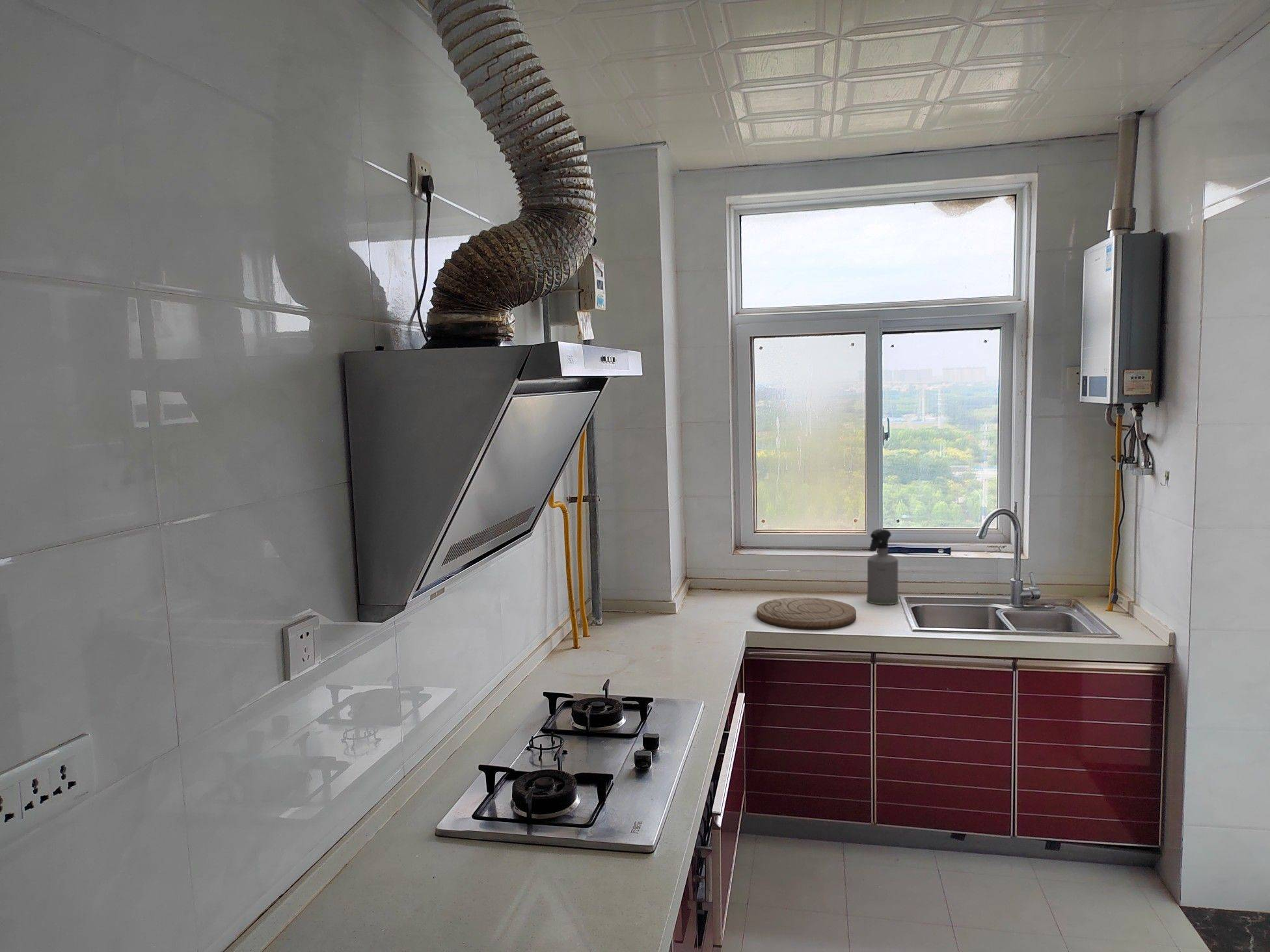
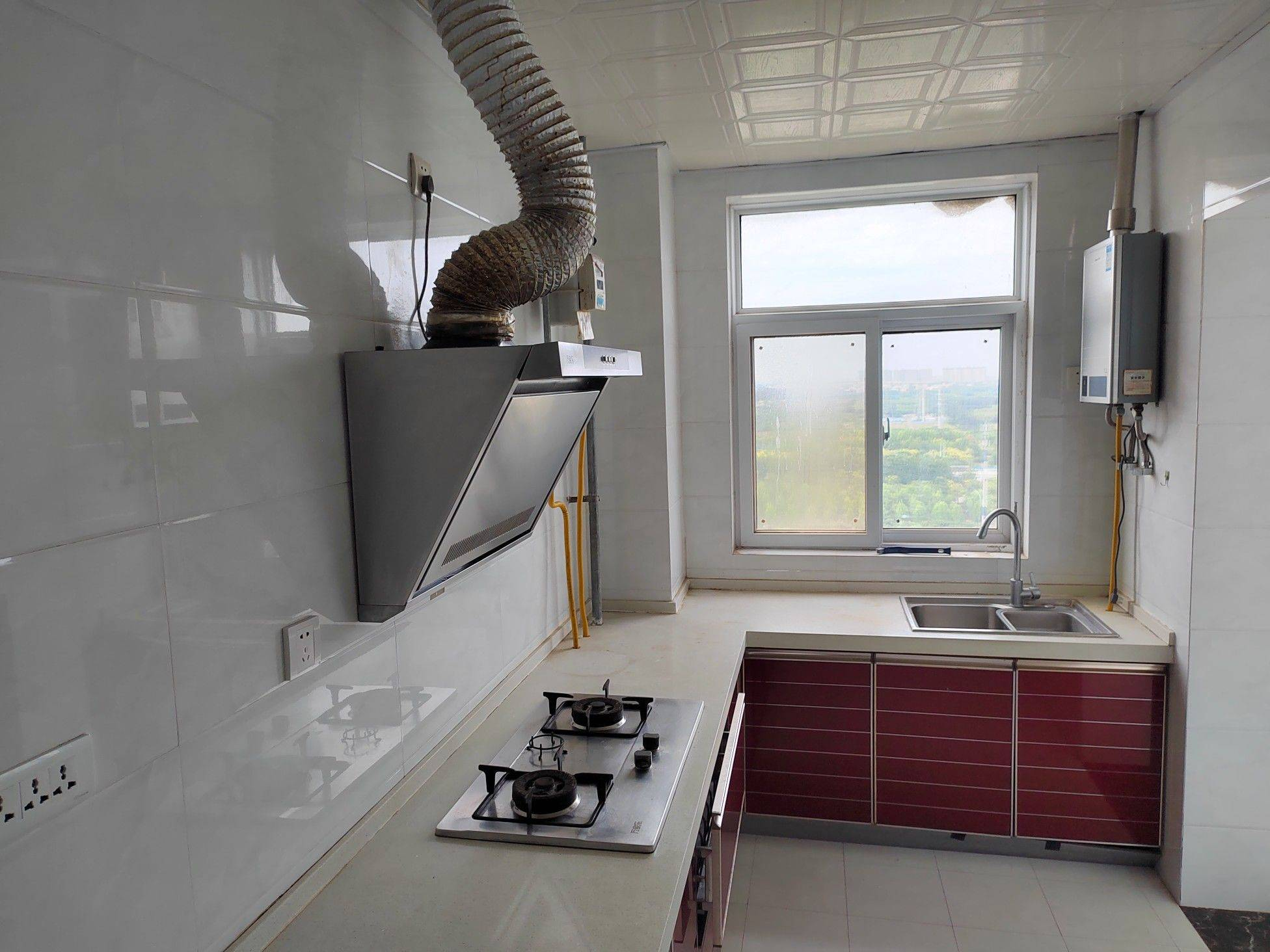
- cutting board (805, 613)
- spray bottle (881, 565)
